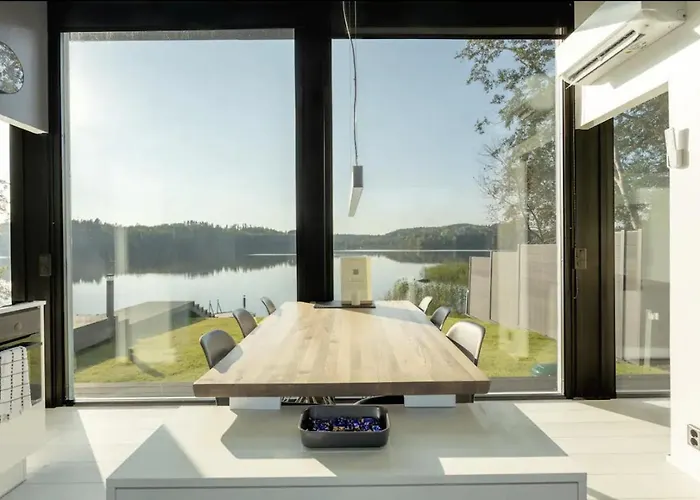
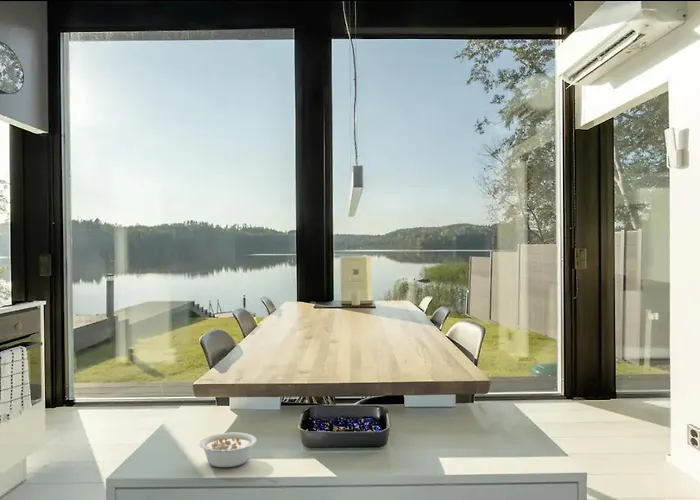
+ legume (230, 448)
